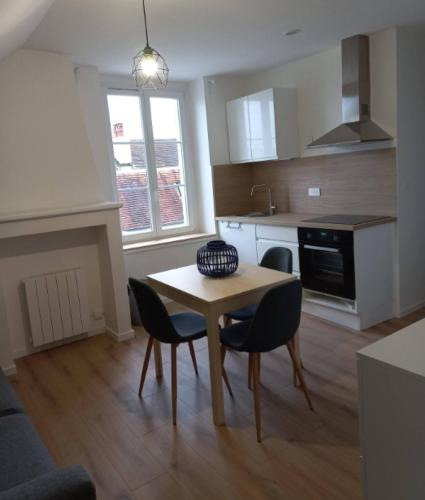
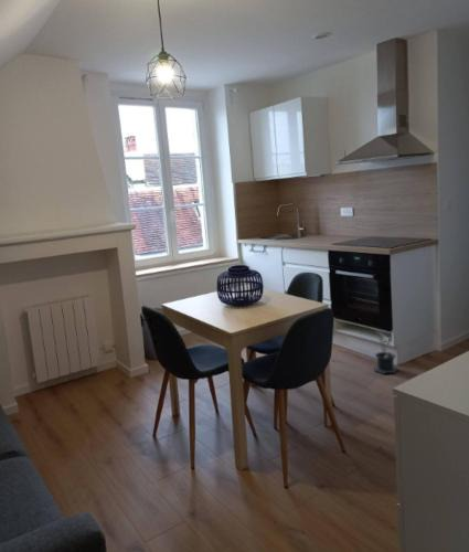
+ potted plant (384, 351)
